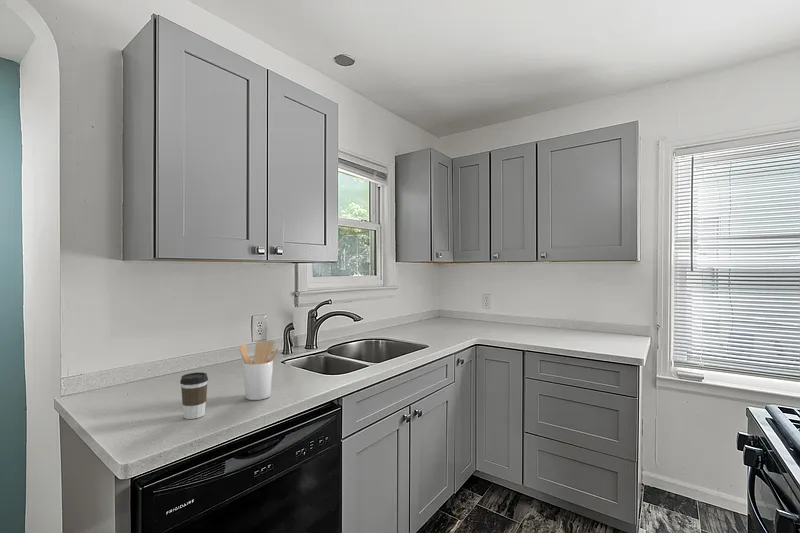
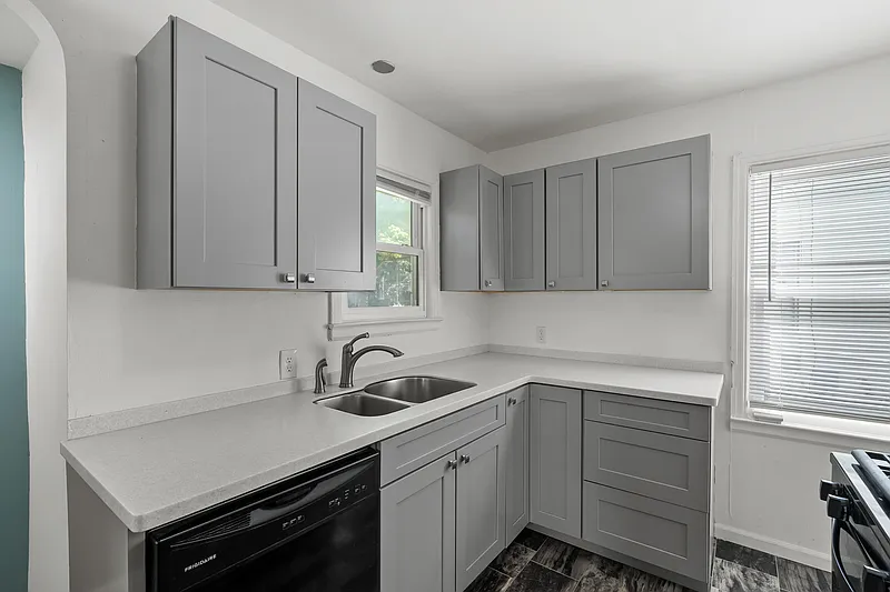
- utensil holder (260, 368)
- coffee cup (194, 395)
